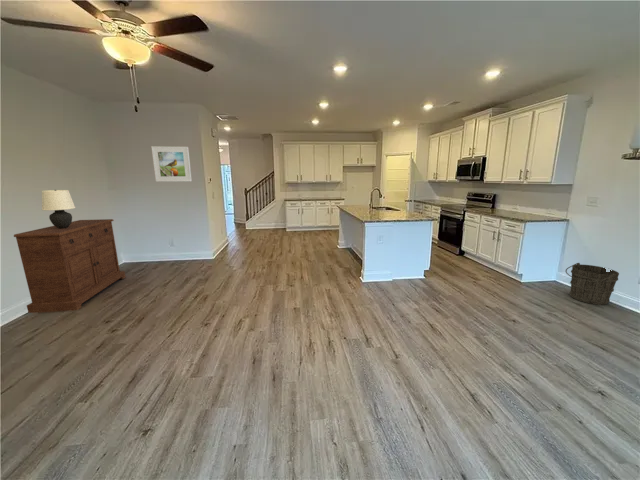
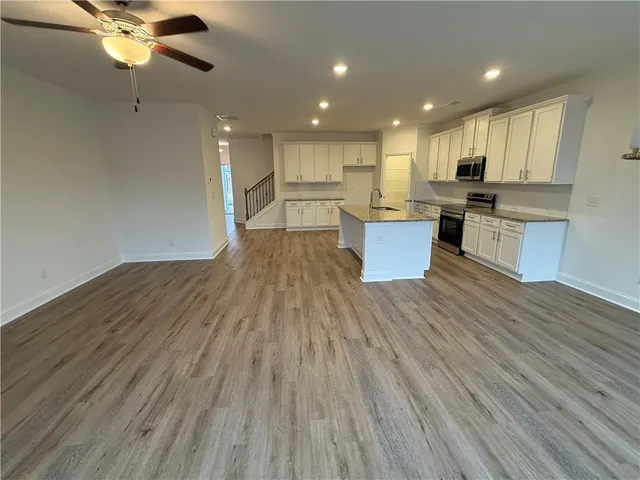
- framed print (171, 164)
- sideboard (77, 260)
- table lamp (59, 209)
- bucket (590, 283)
